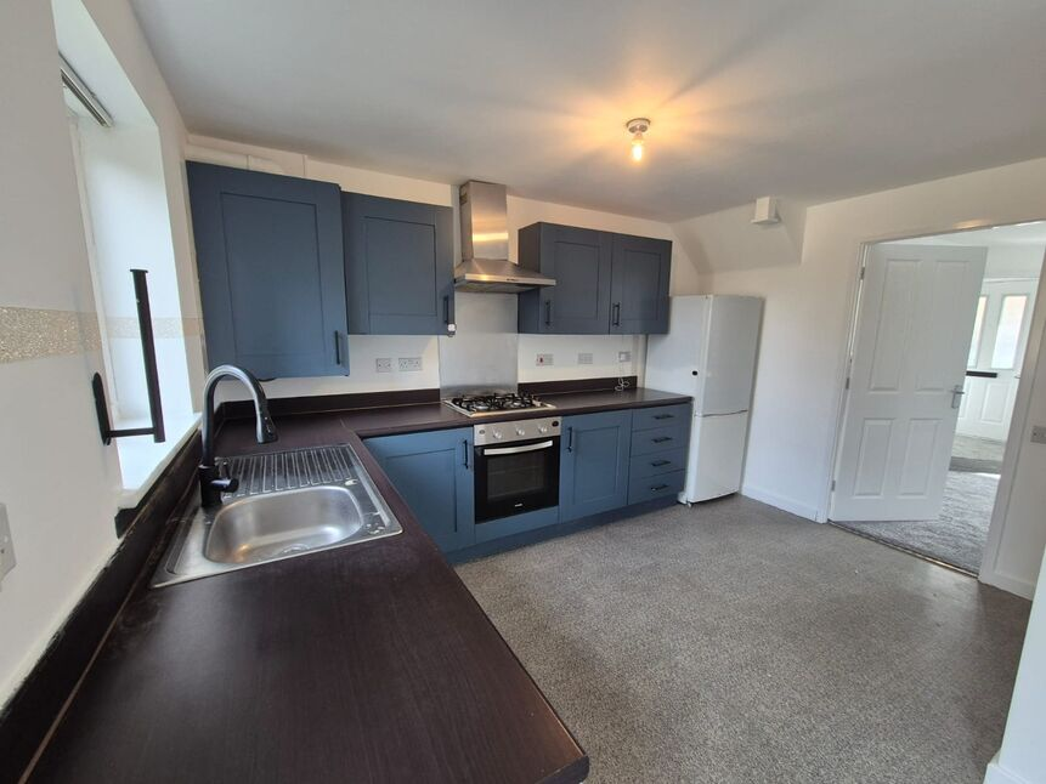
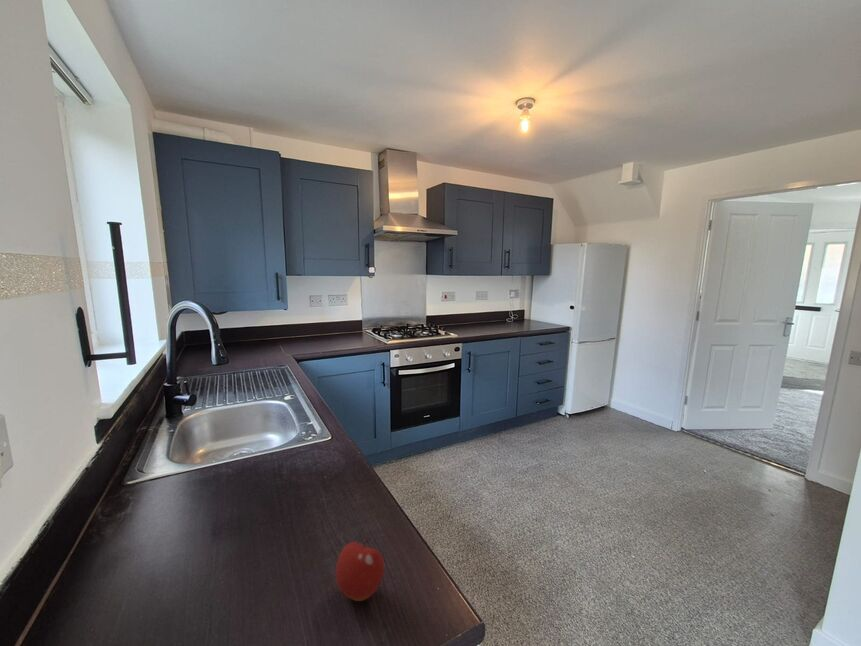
+ fruit (359, 568)
